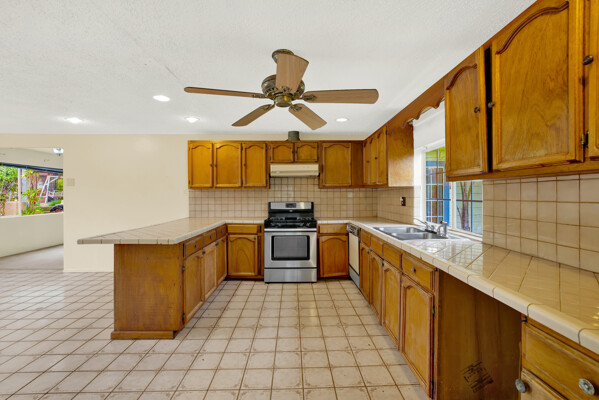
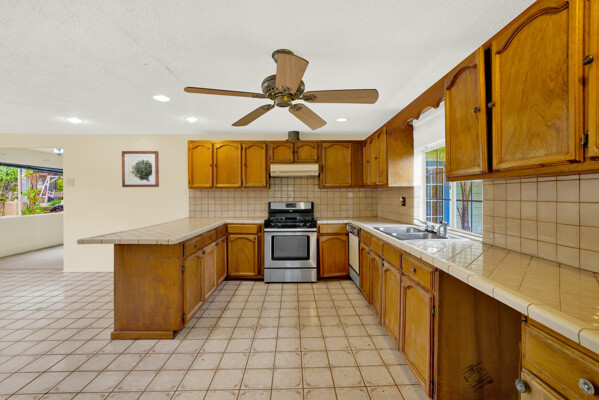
+ wall art (140, 169)
